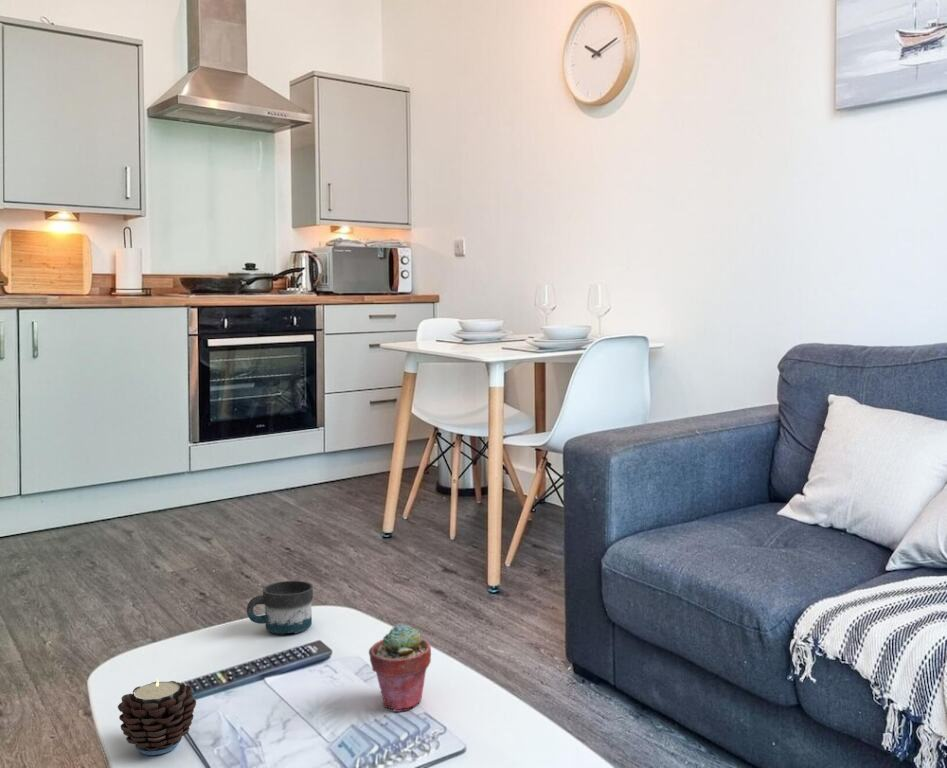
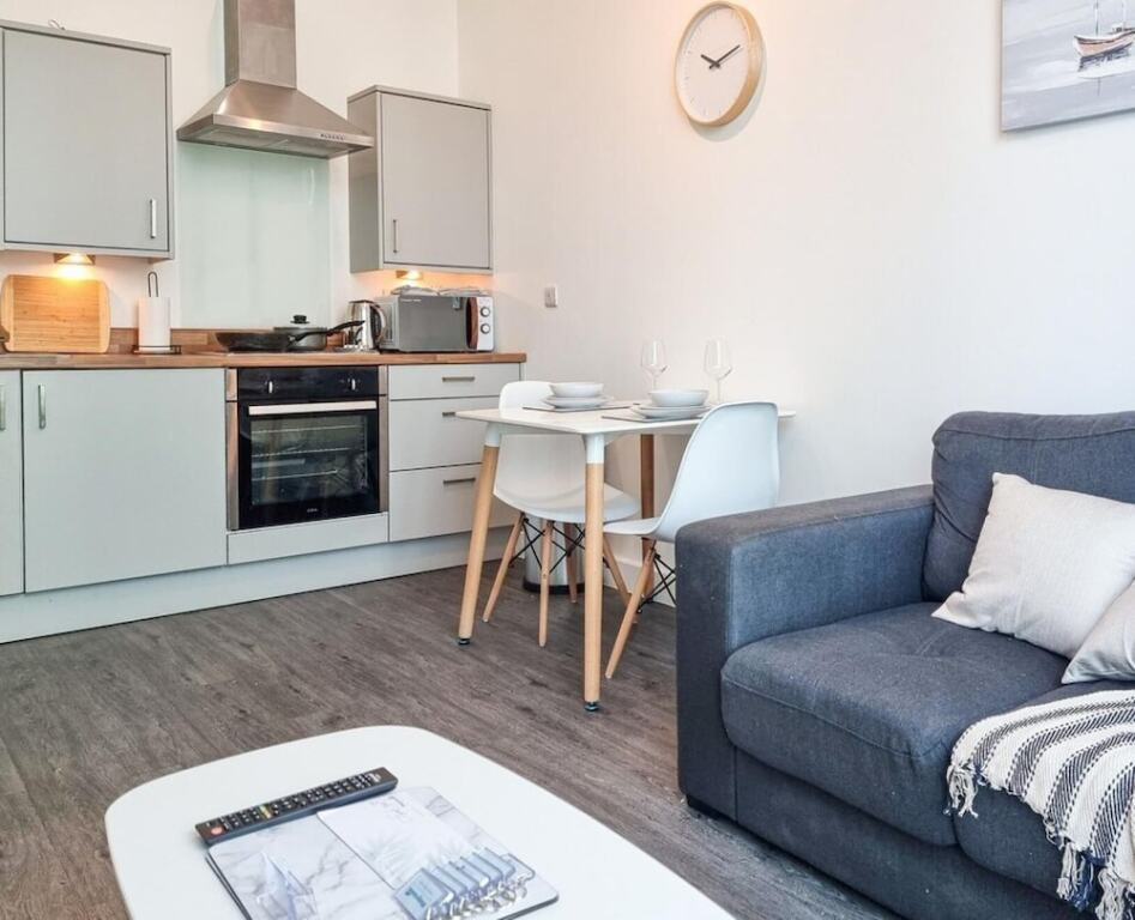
- potted succulent (400, 663)
- mug (285, 609)
- candle (157, 712)
